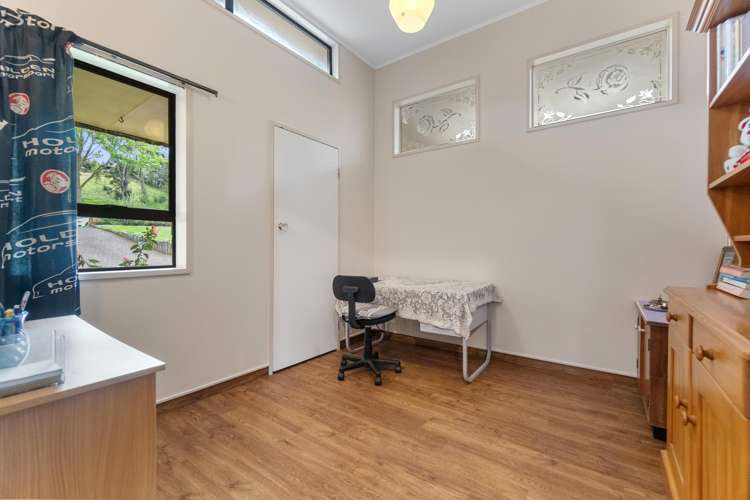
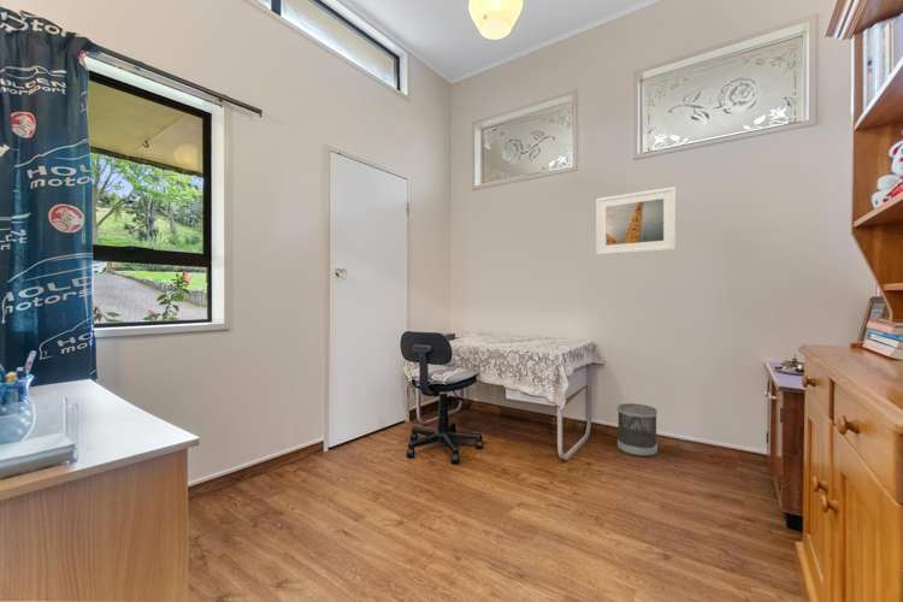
+ wastebasket (637, 429)
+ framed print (633, 223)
